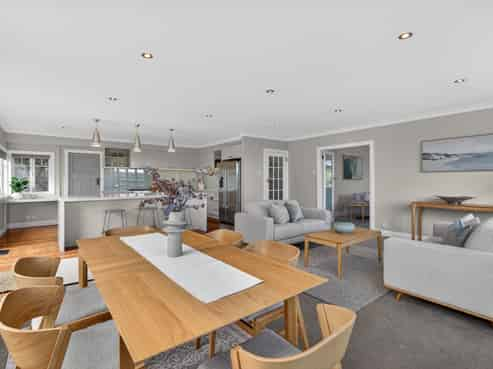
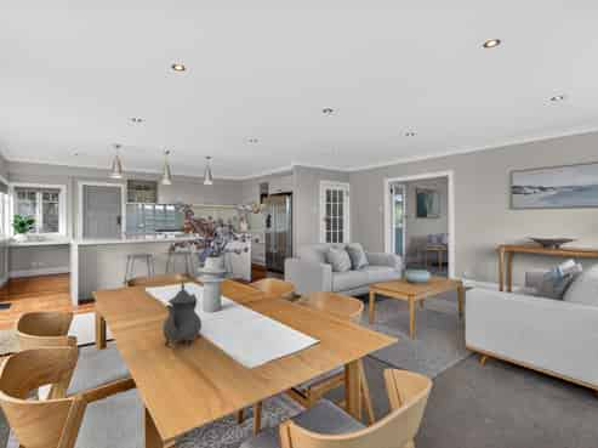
+ teapot (182, 311)
